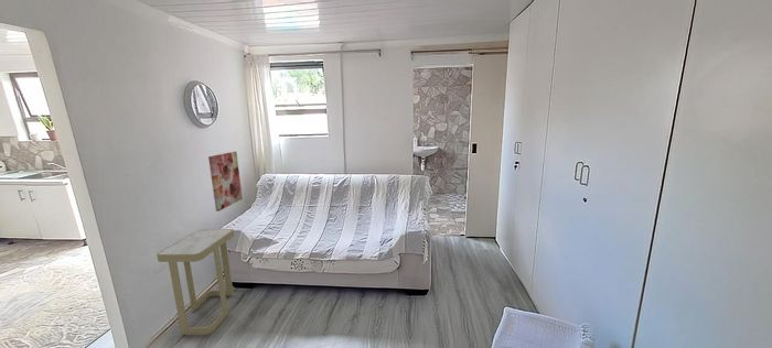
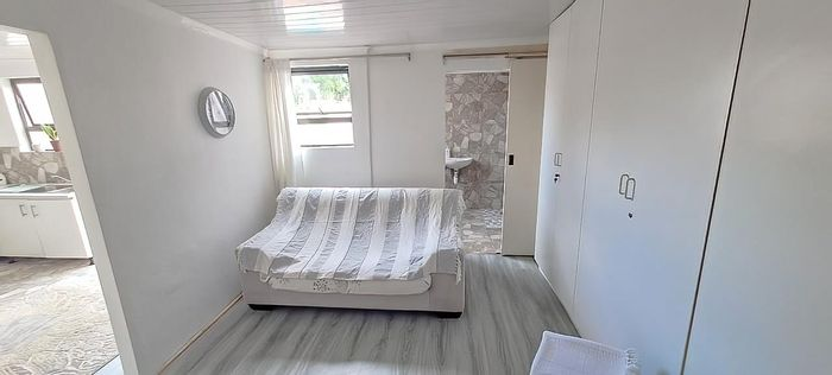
- side table (192, 278)
- wall art (226, 180)
